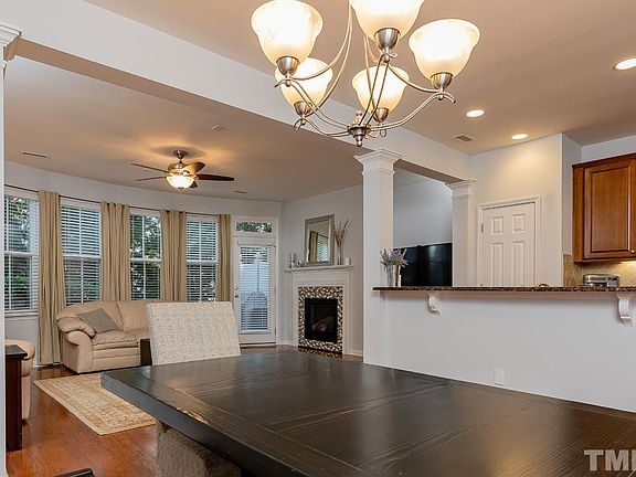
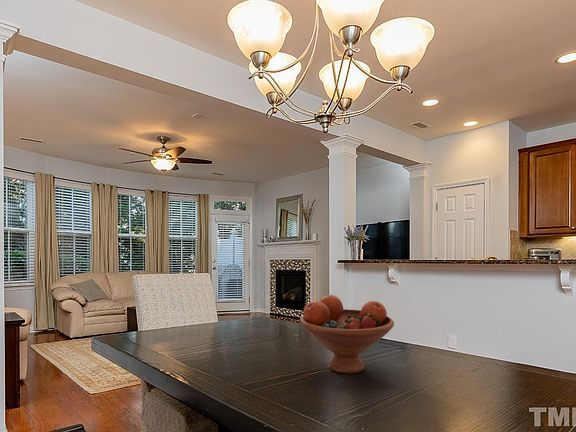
+ fruit bowl (346, 334)
